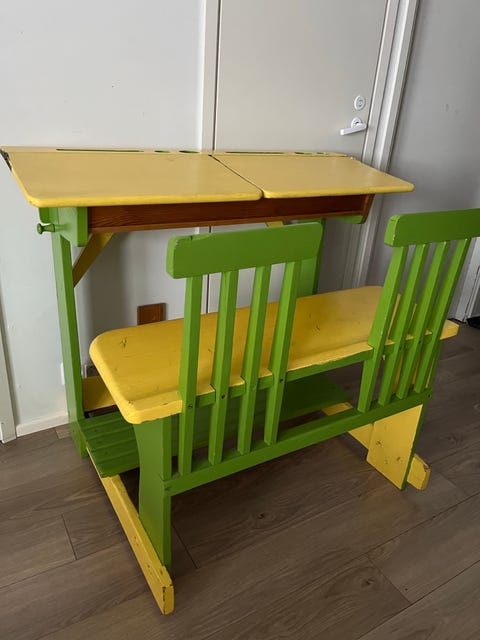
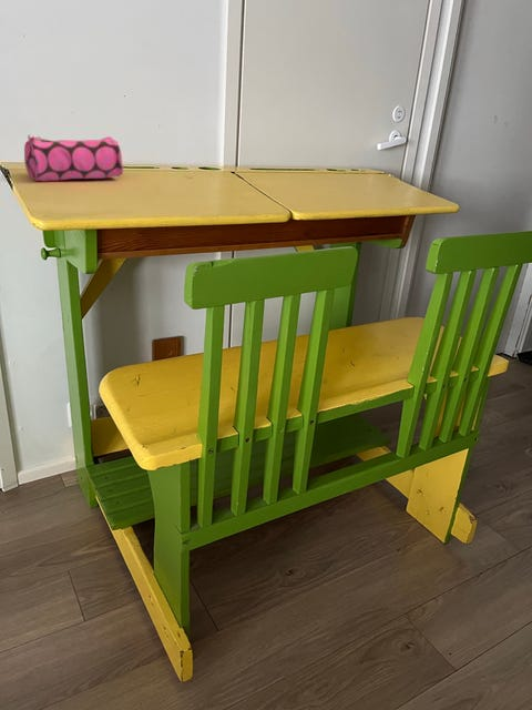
+ pencil case (74, 156)
